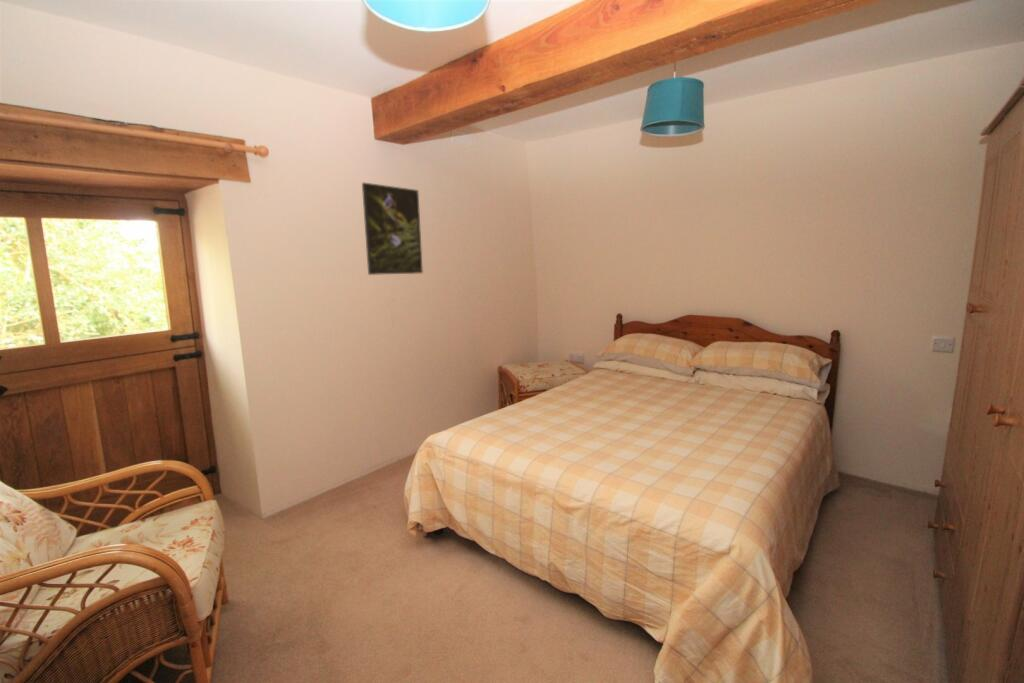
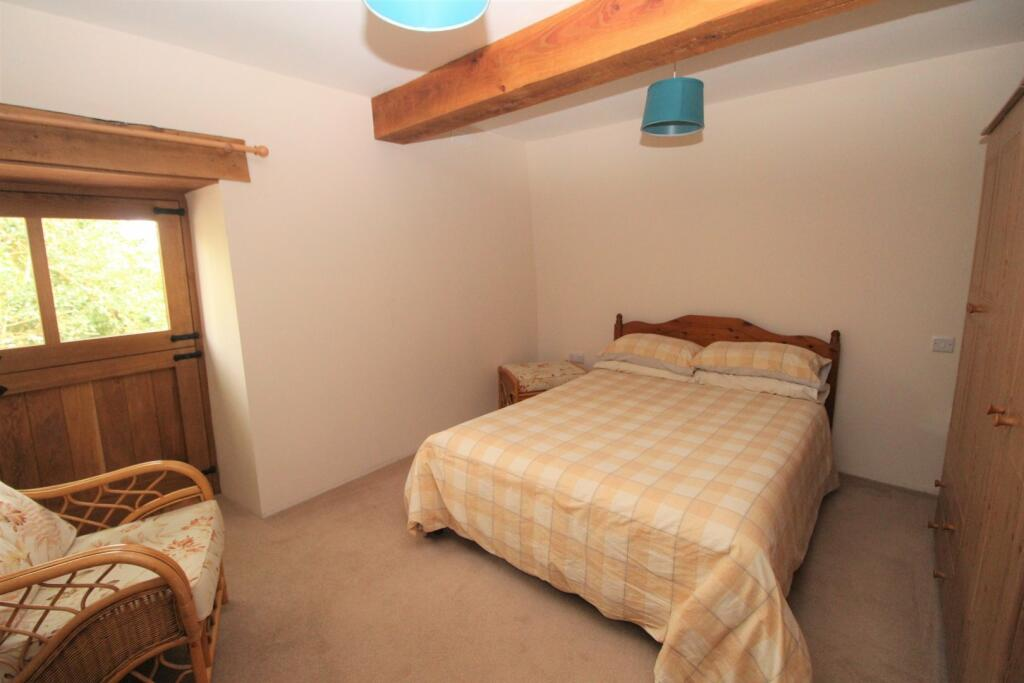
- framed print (394, 230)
